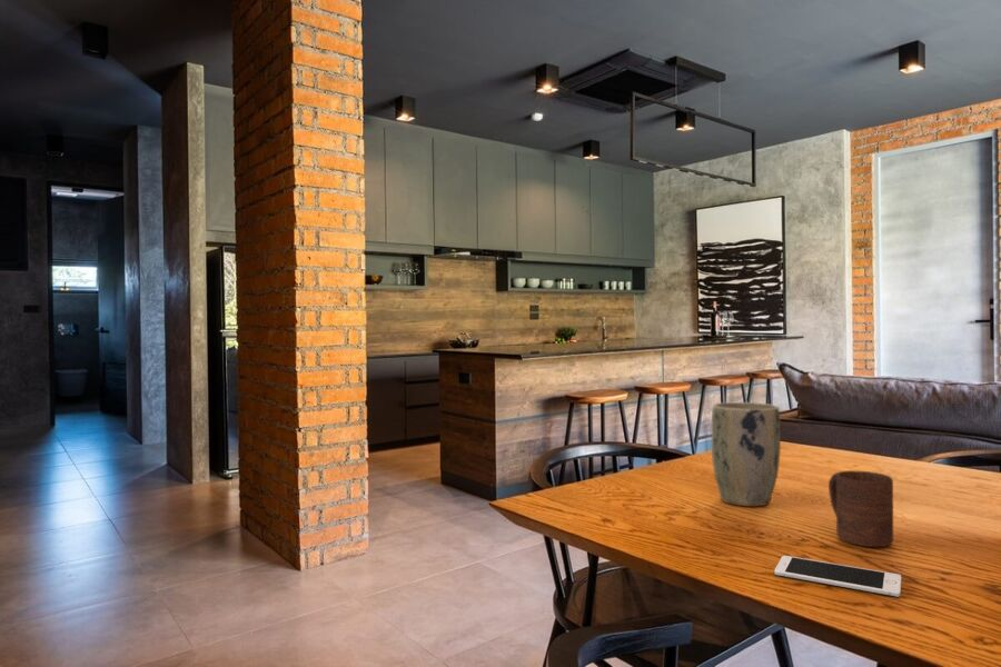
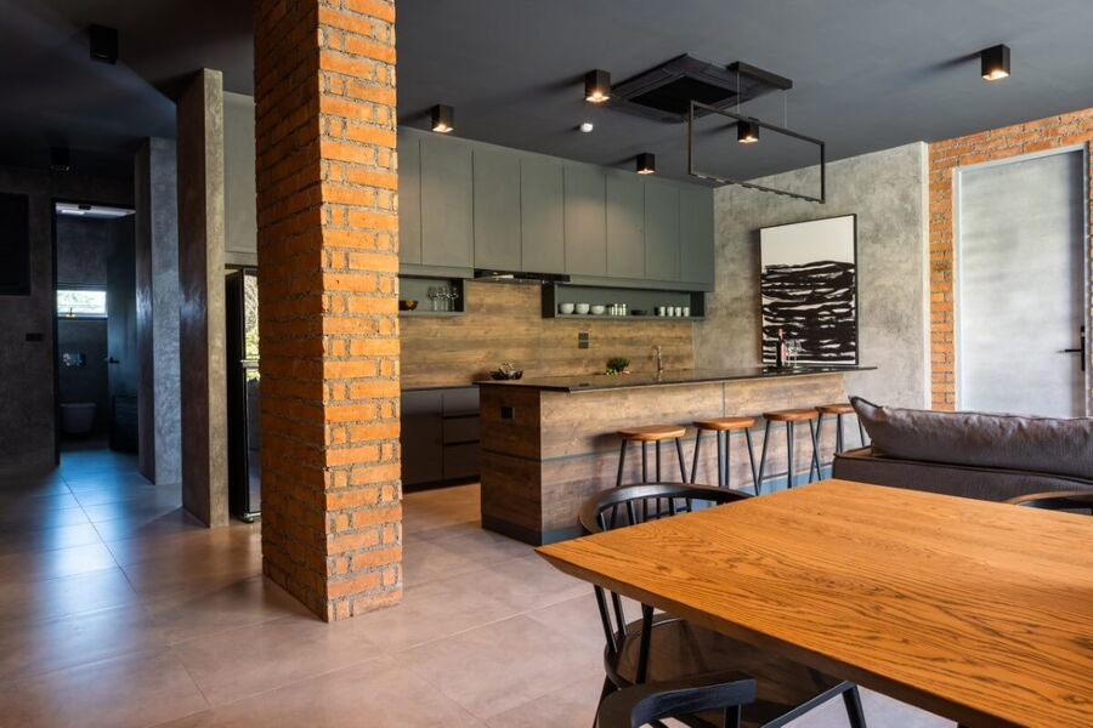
- plant pot (745, 452)
- cell phone (836, 575)
- cup (856, 506)
